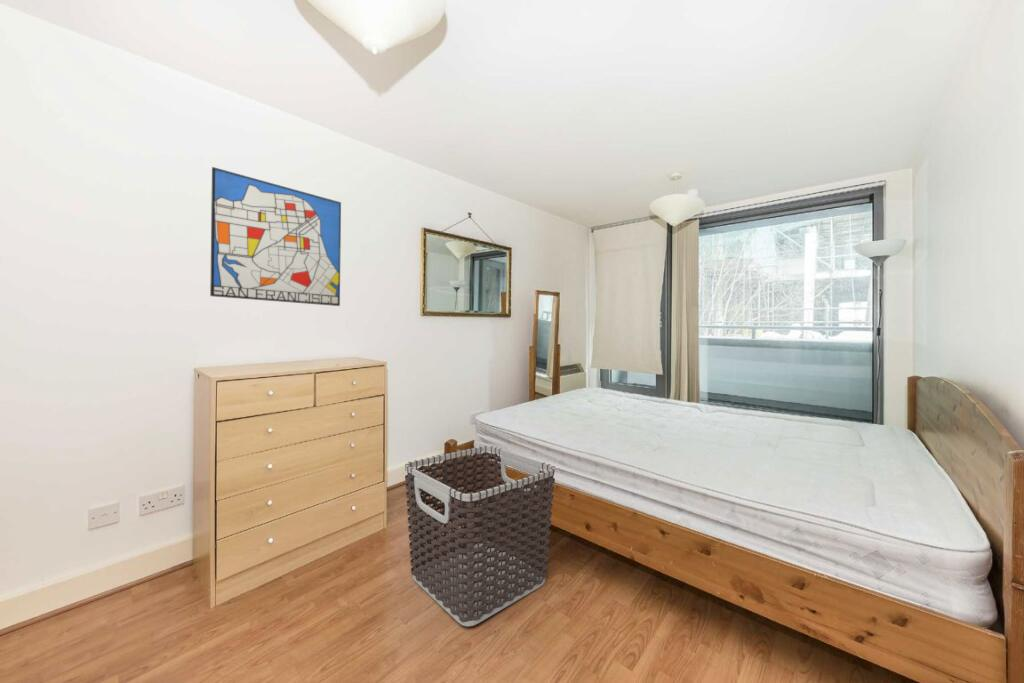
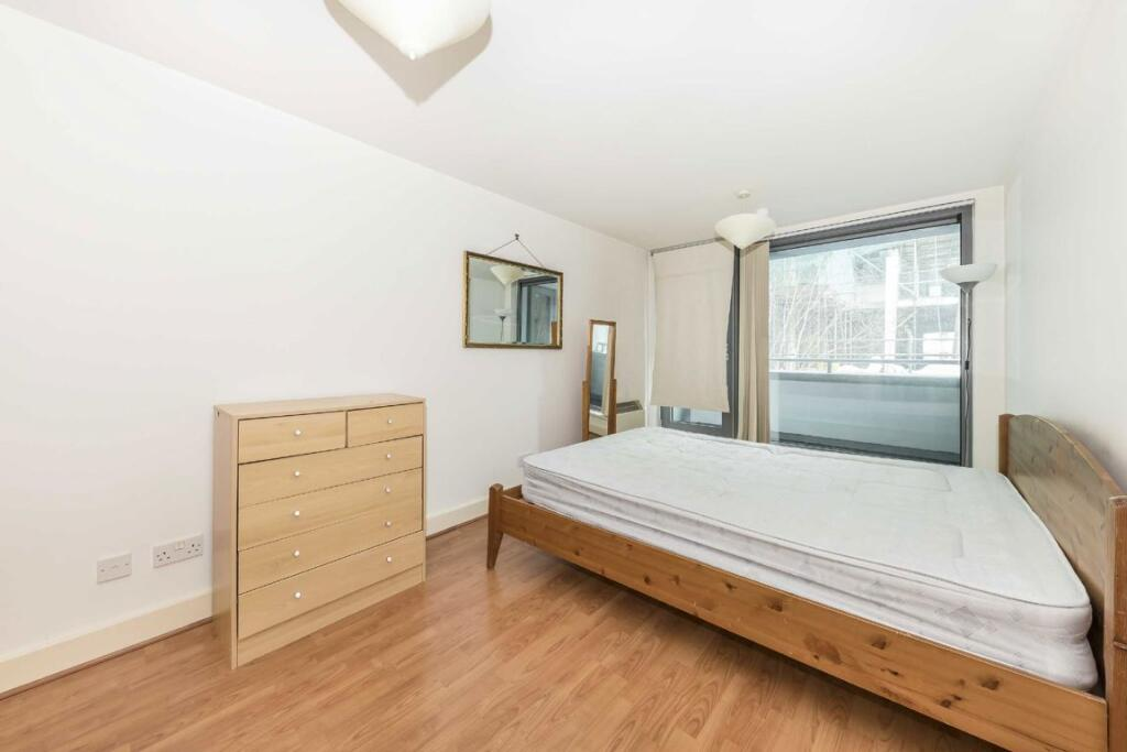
- clothes hamper (479, 521)
- wall art (282, 244)
